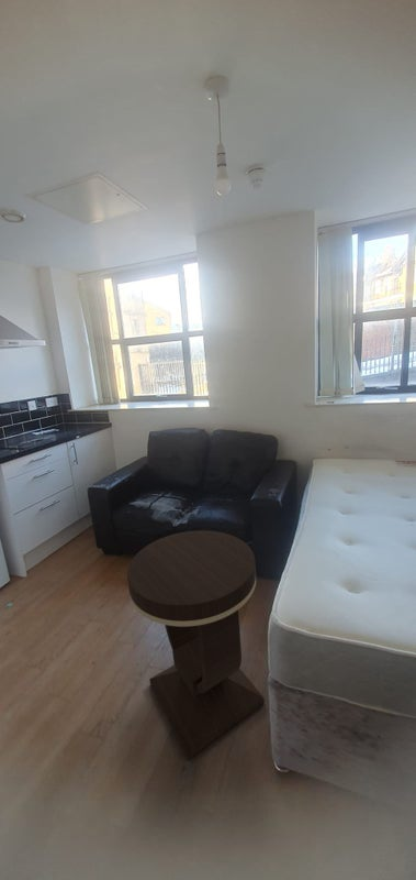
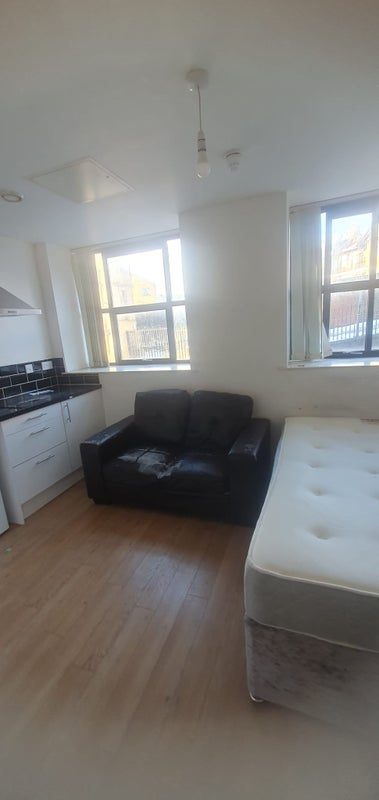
- side table (198, 630)
